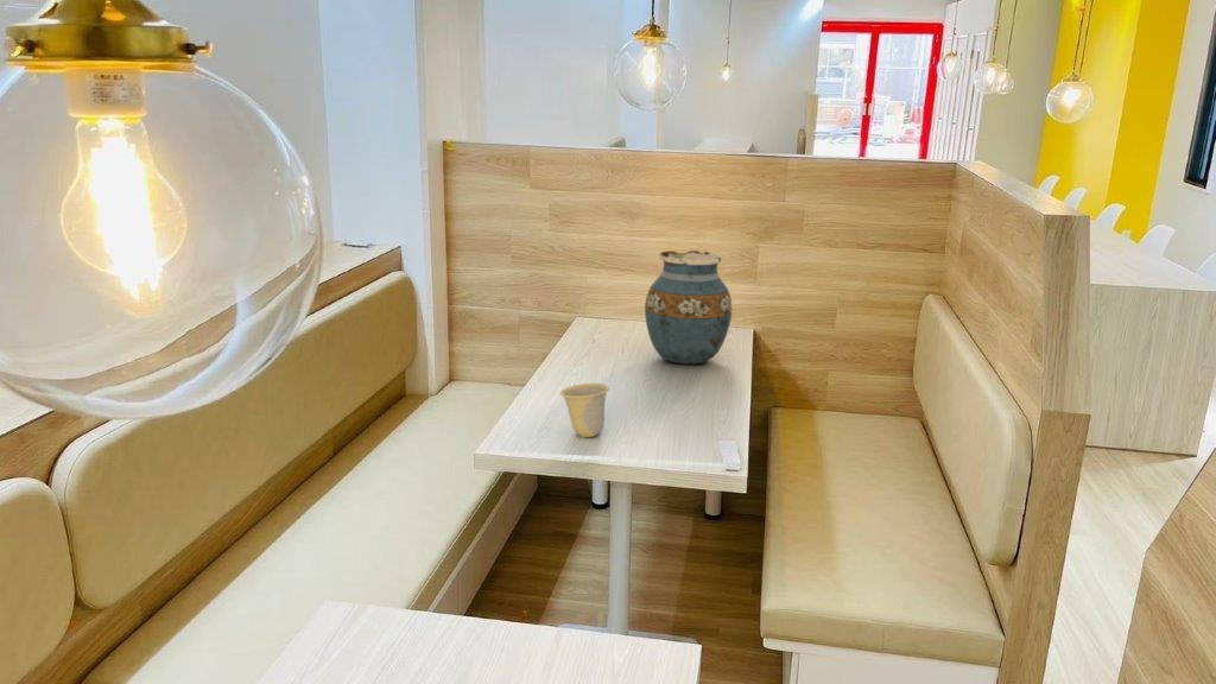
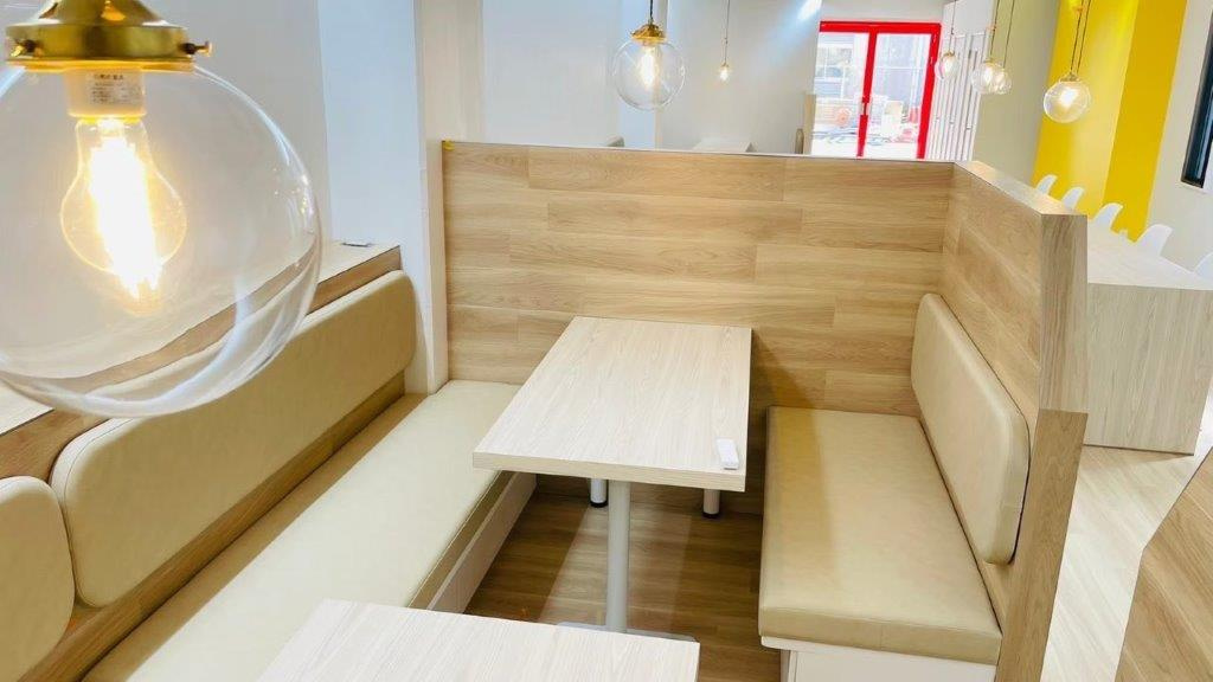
- vase (688, 308)
- cup (583, 410)
